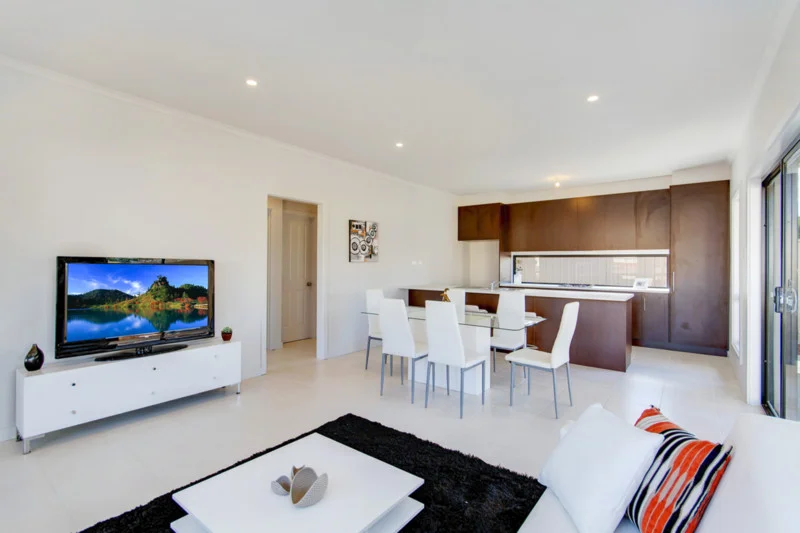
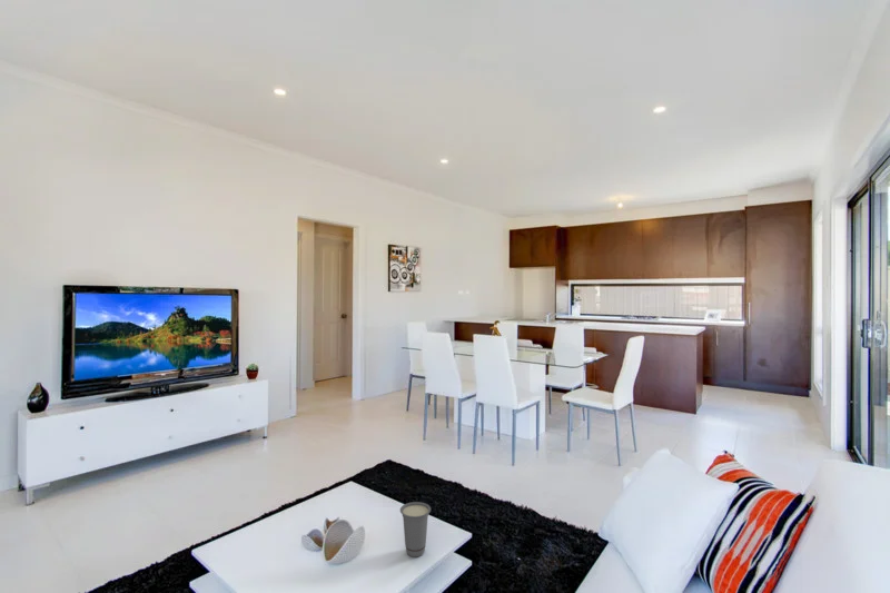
+ cup (415, 531)
